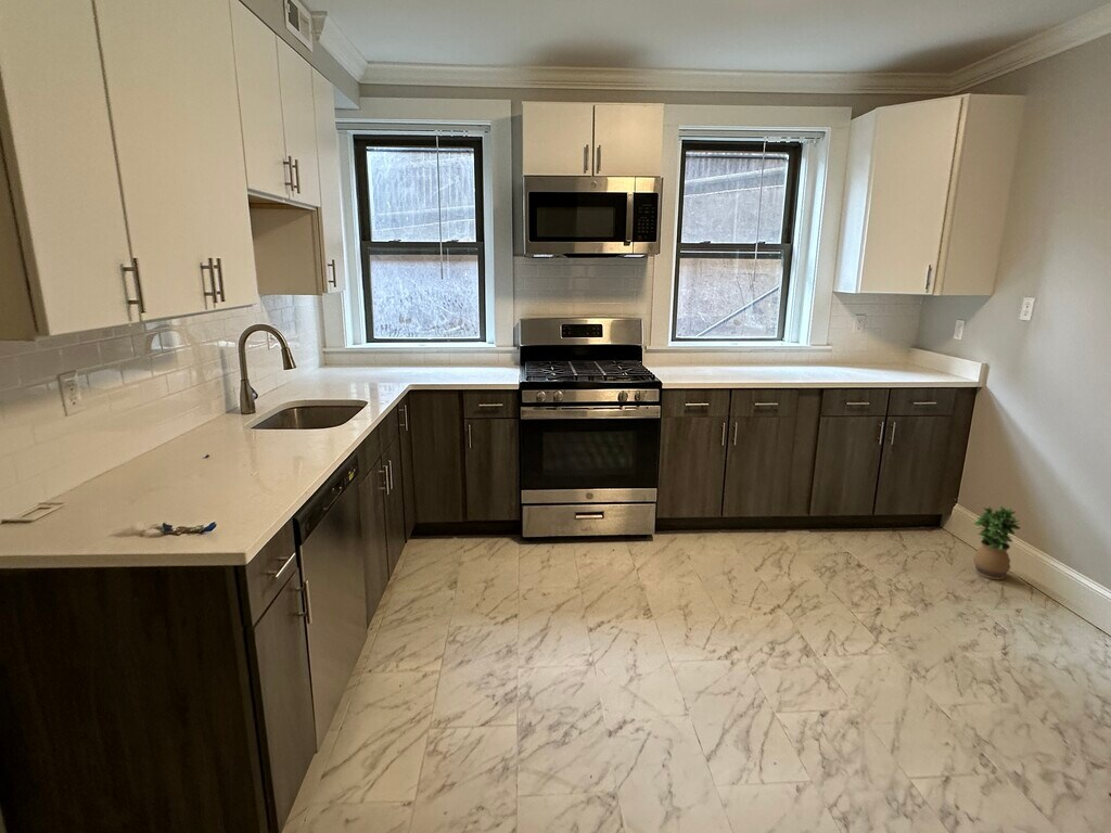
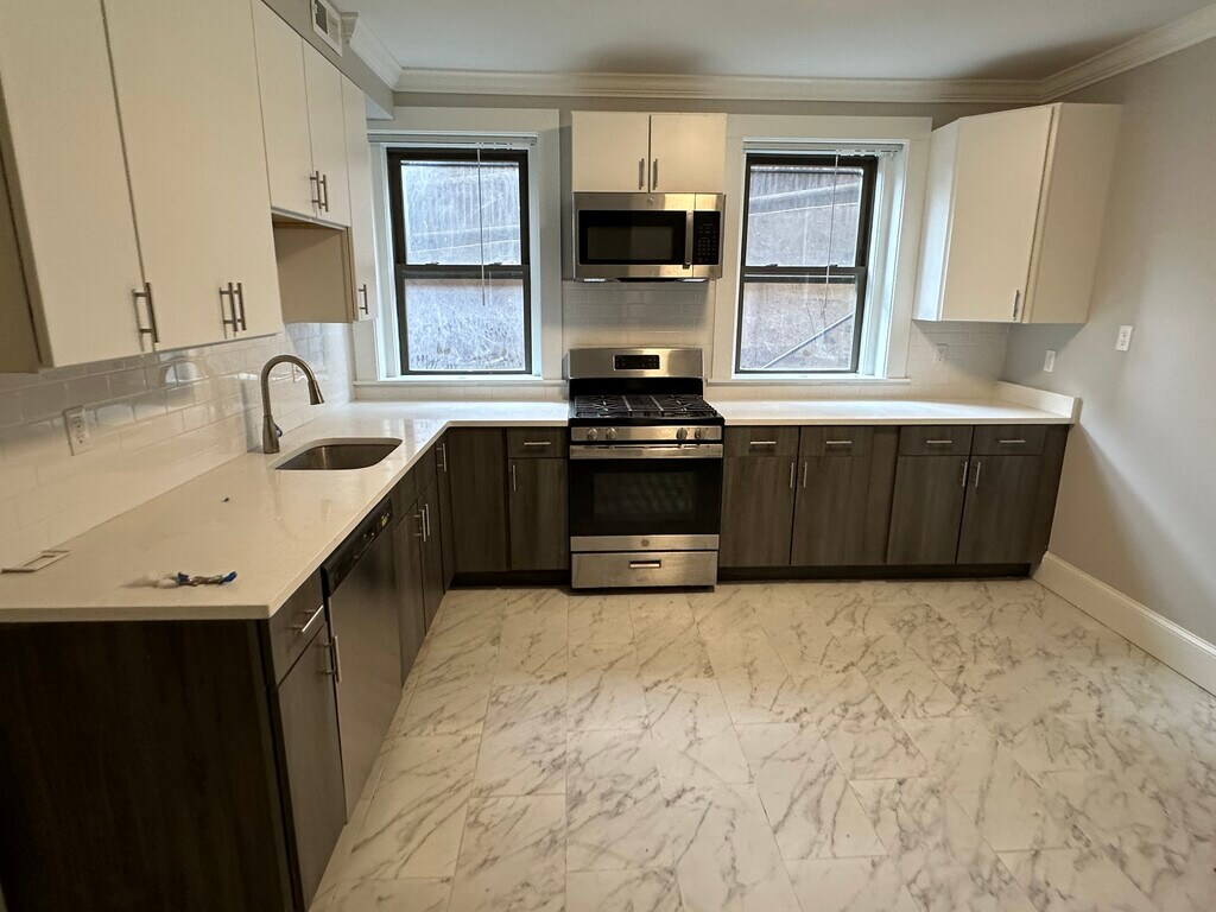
- potted plant (995, 539)
